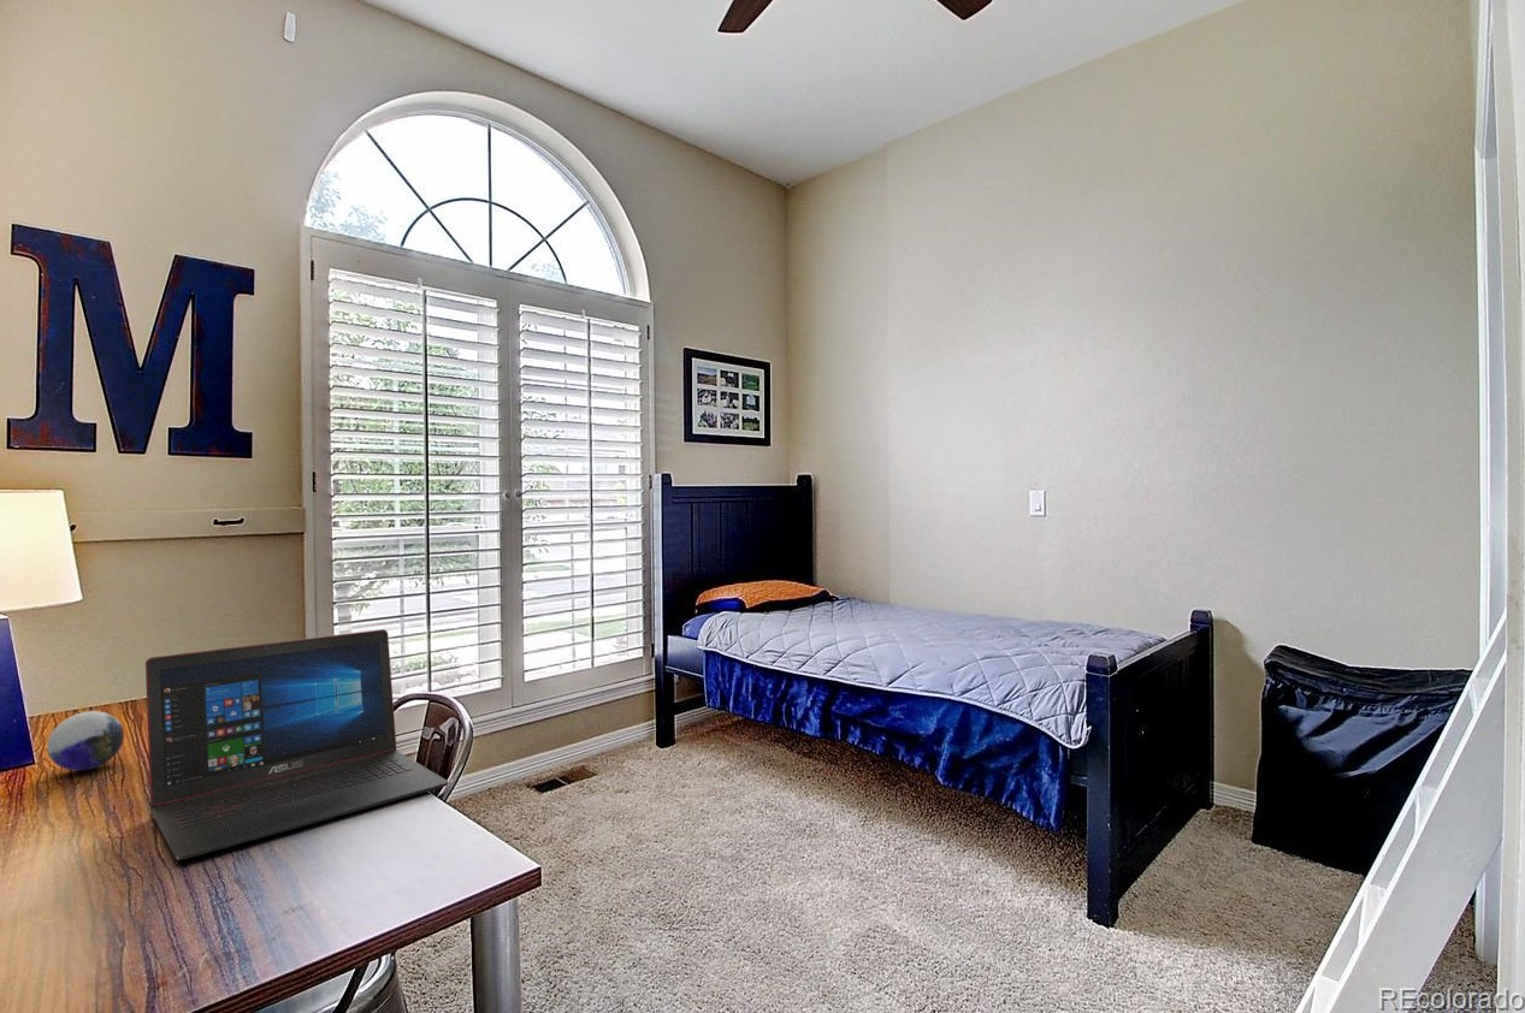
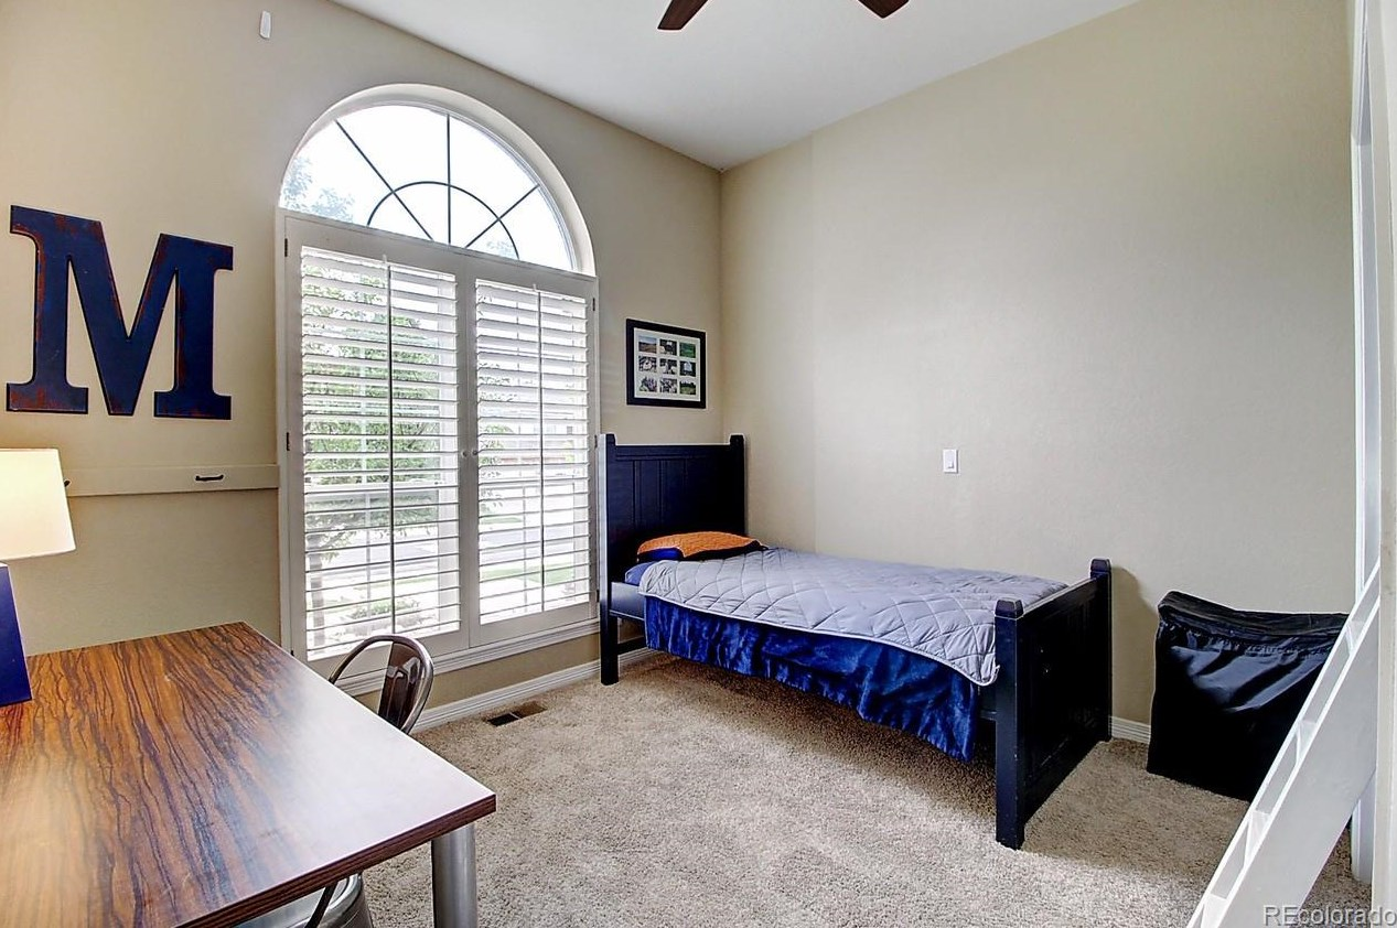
- laptop (301, 724)
- decorative orb (87, 740)
